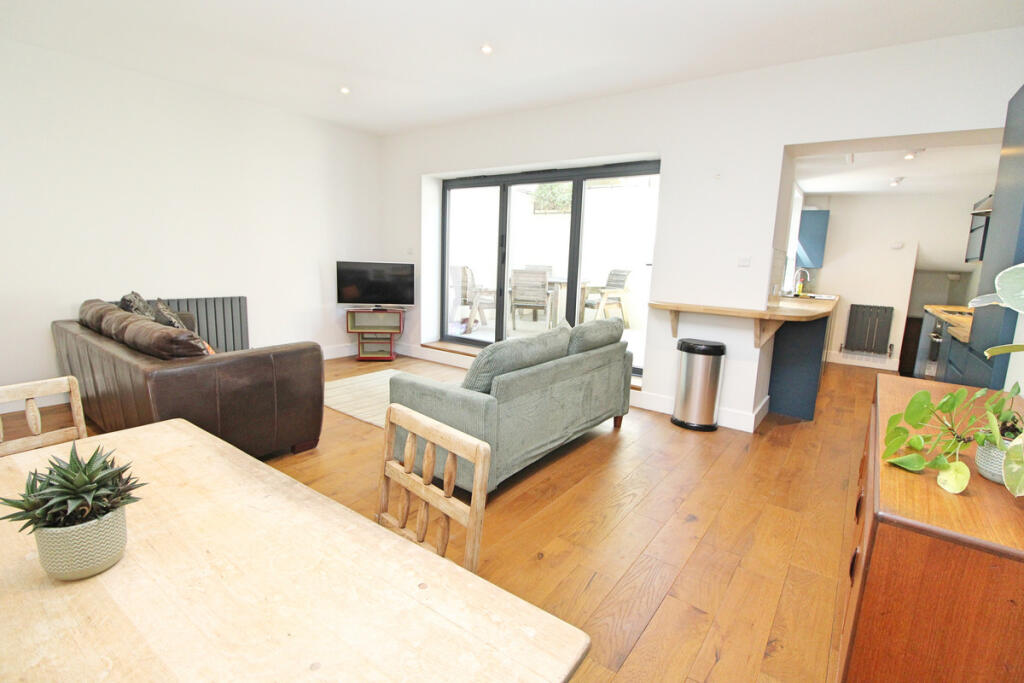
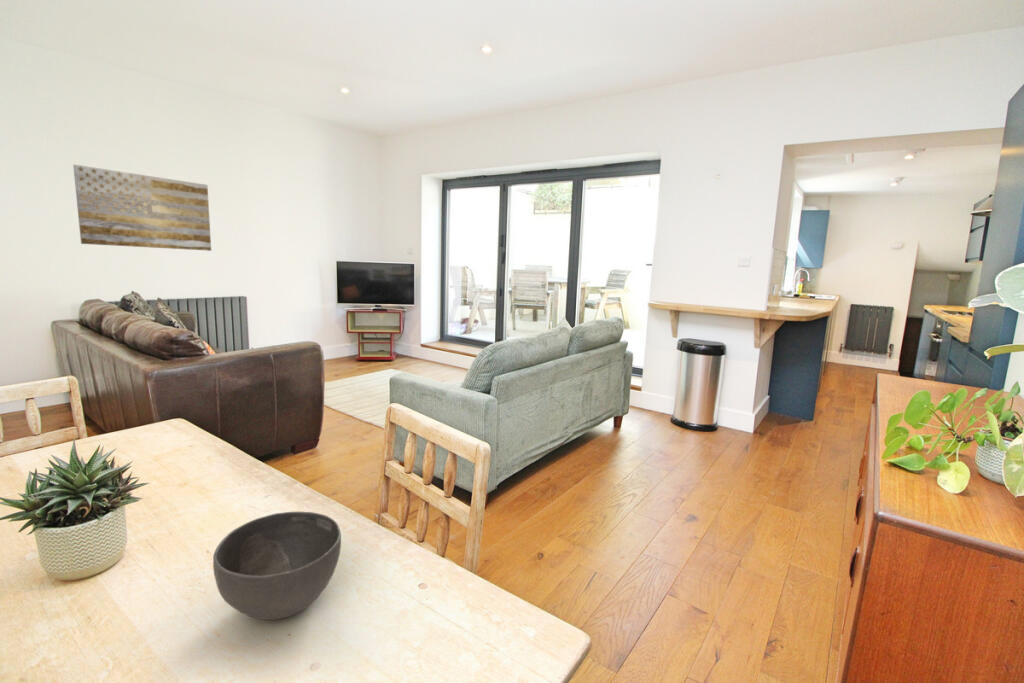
+ wall art (149, 212)
+ bowl (281, 570)
